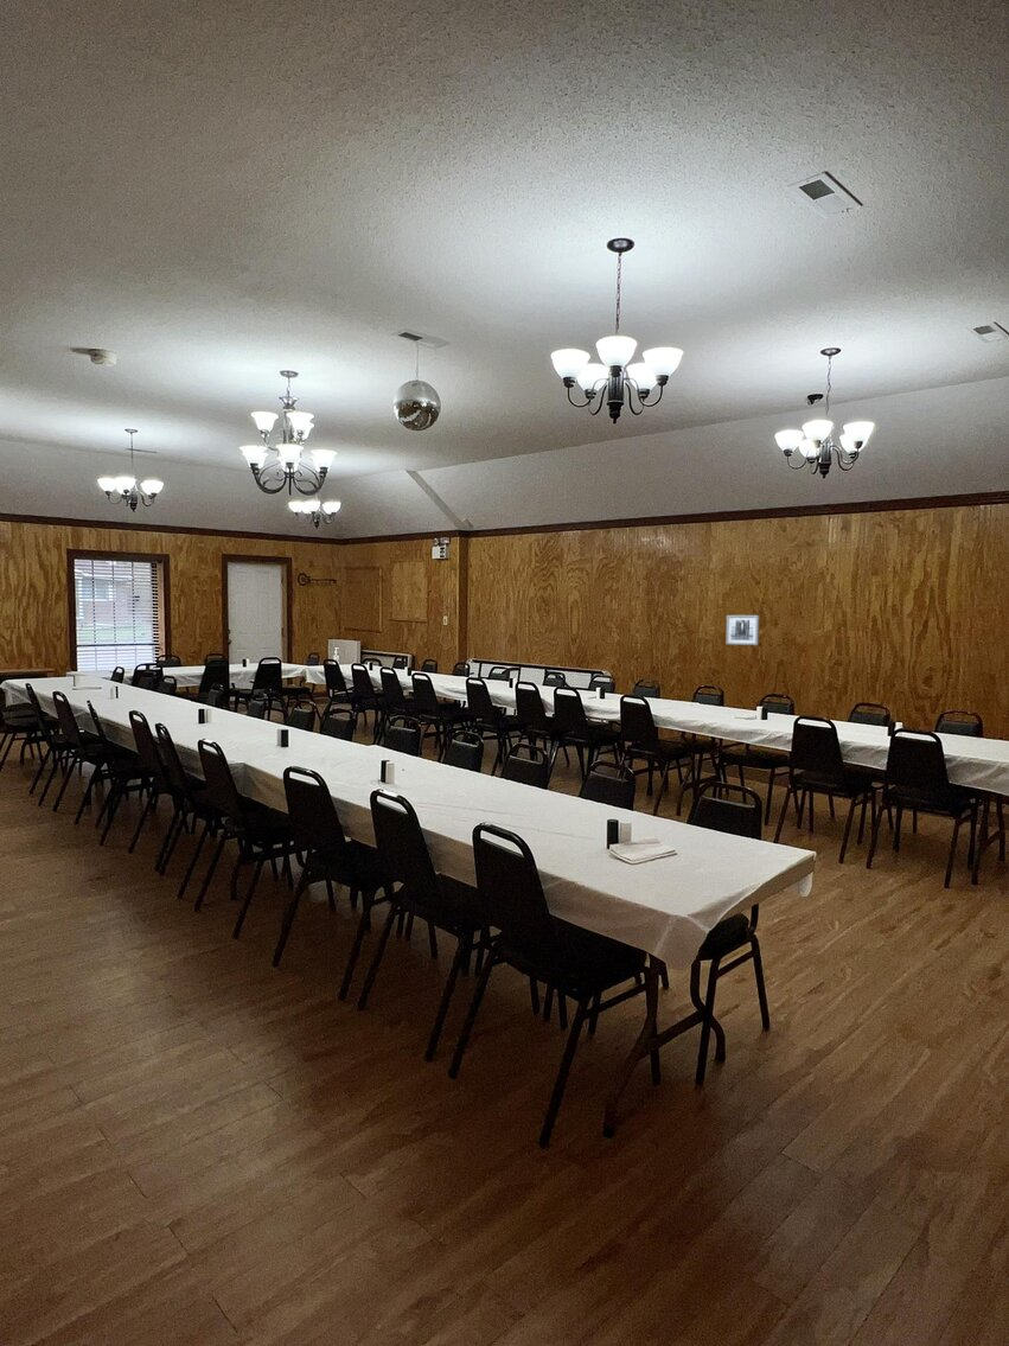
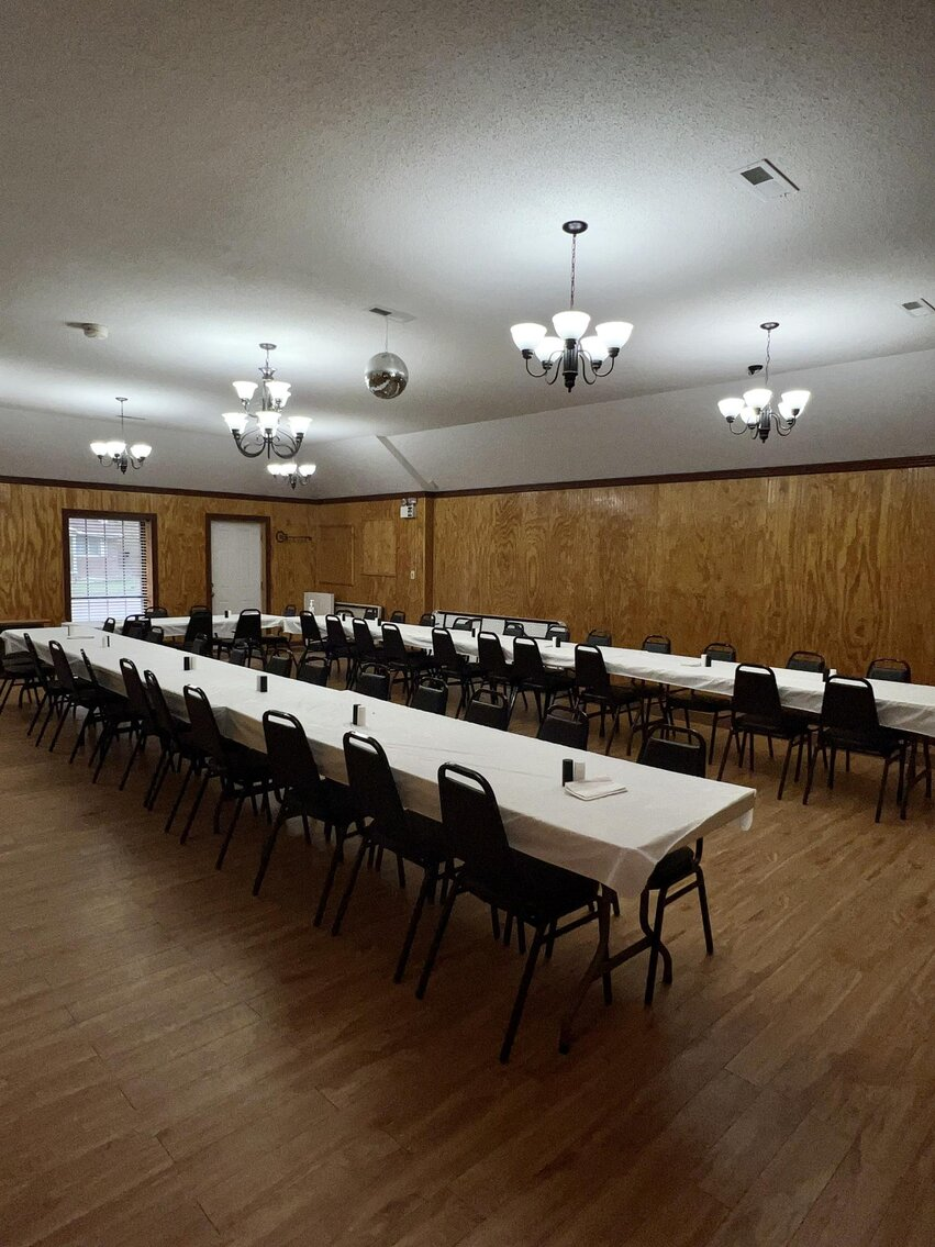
- wall art (742, 630)
